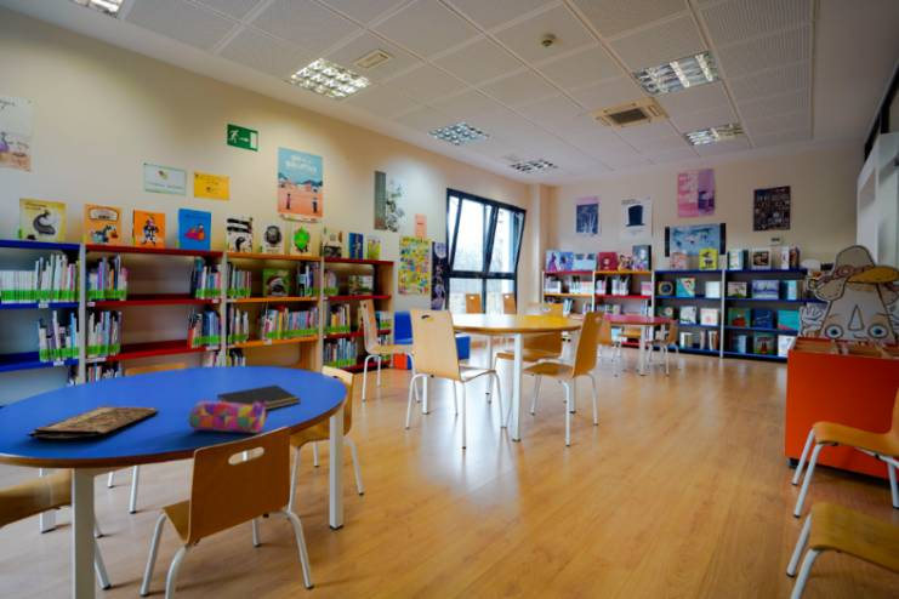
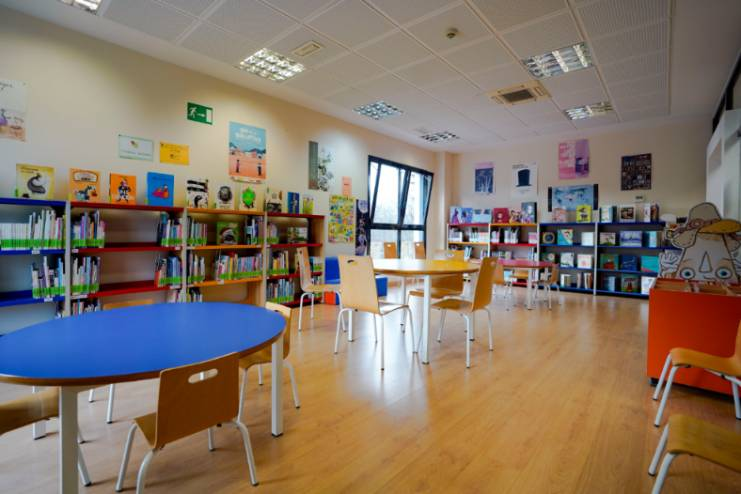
- notepad (260, 398)
- pencil case (229, 416)
- book (98, 421)
